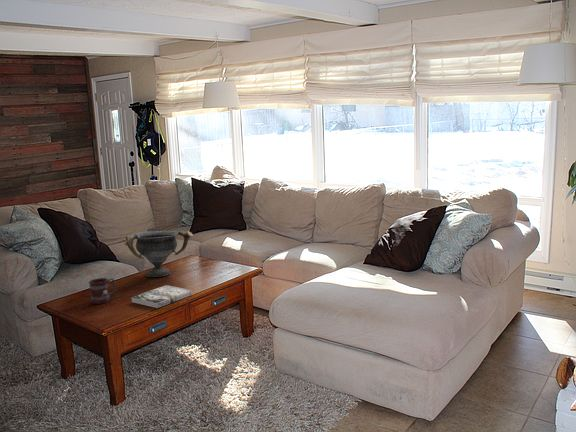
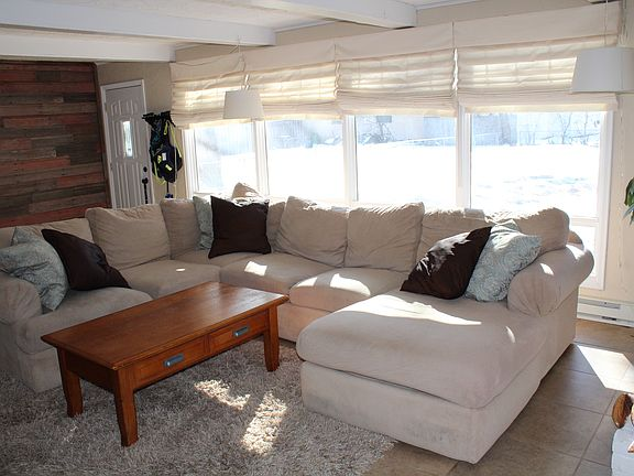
- decorative bowl (151, 252)
- book (162, 296)
- mug (103, 289)
